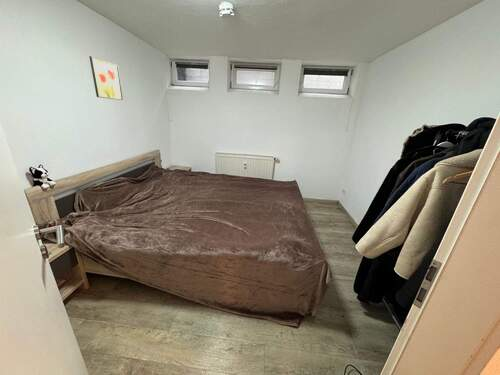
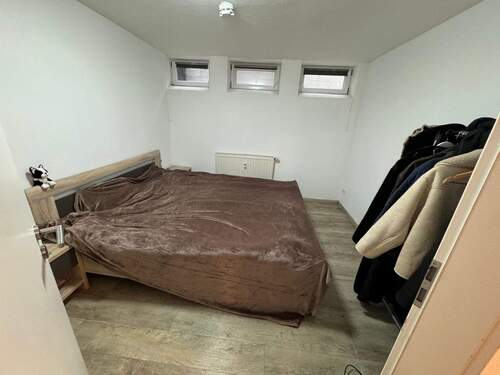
- wall art (107, 80)
